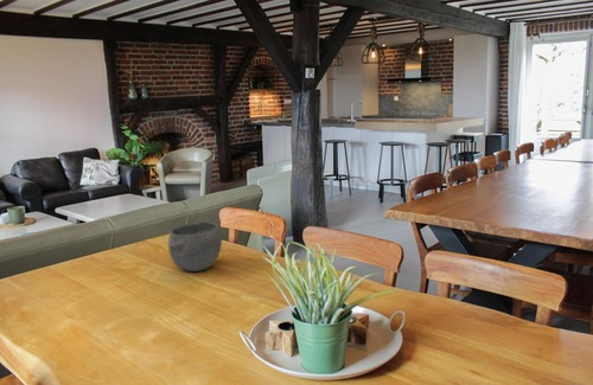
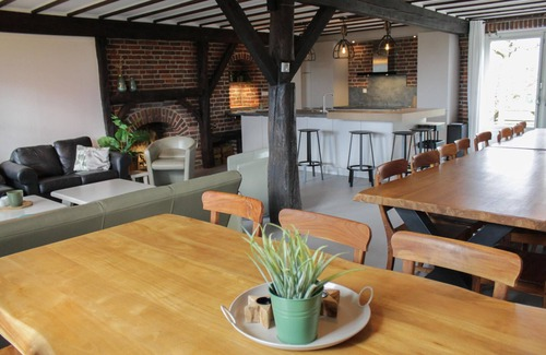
- bowl (196, 246)
